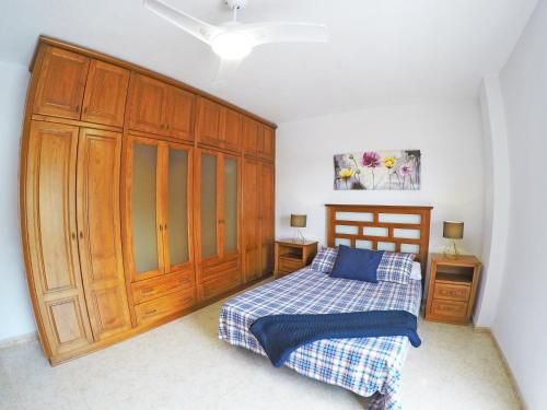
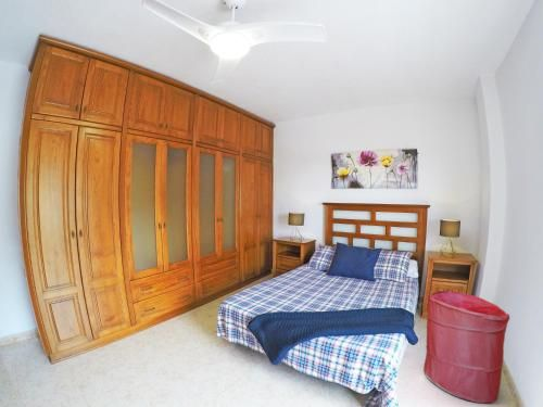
+ laundry hamper (463, 340)
